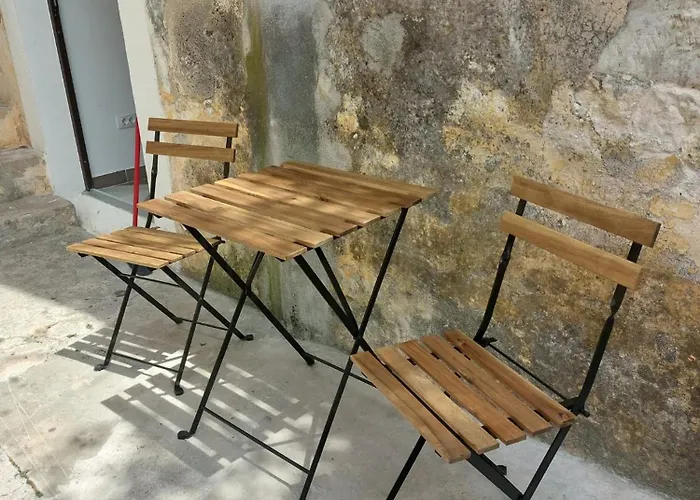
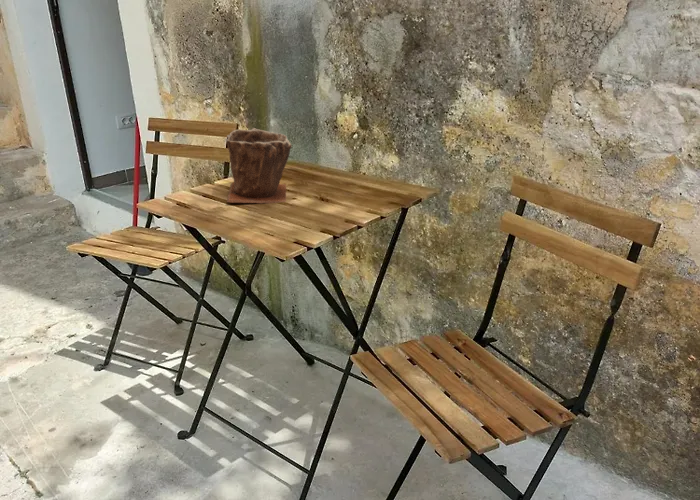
+ plant pot (258, 164)
